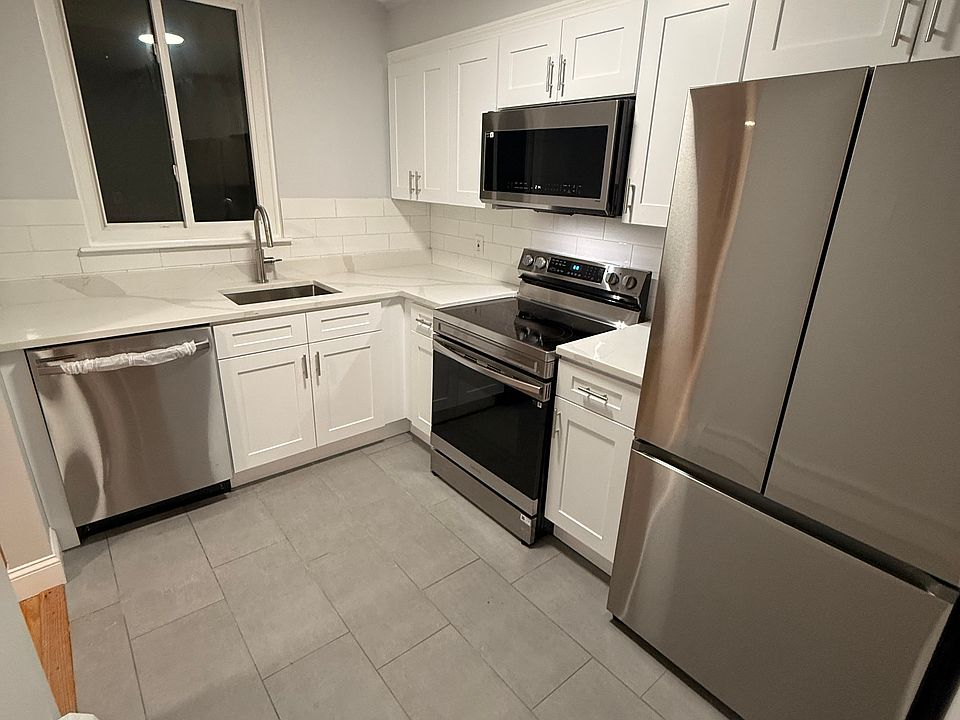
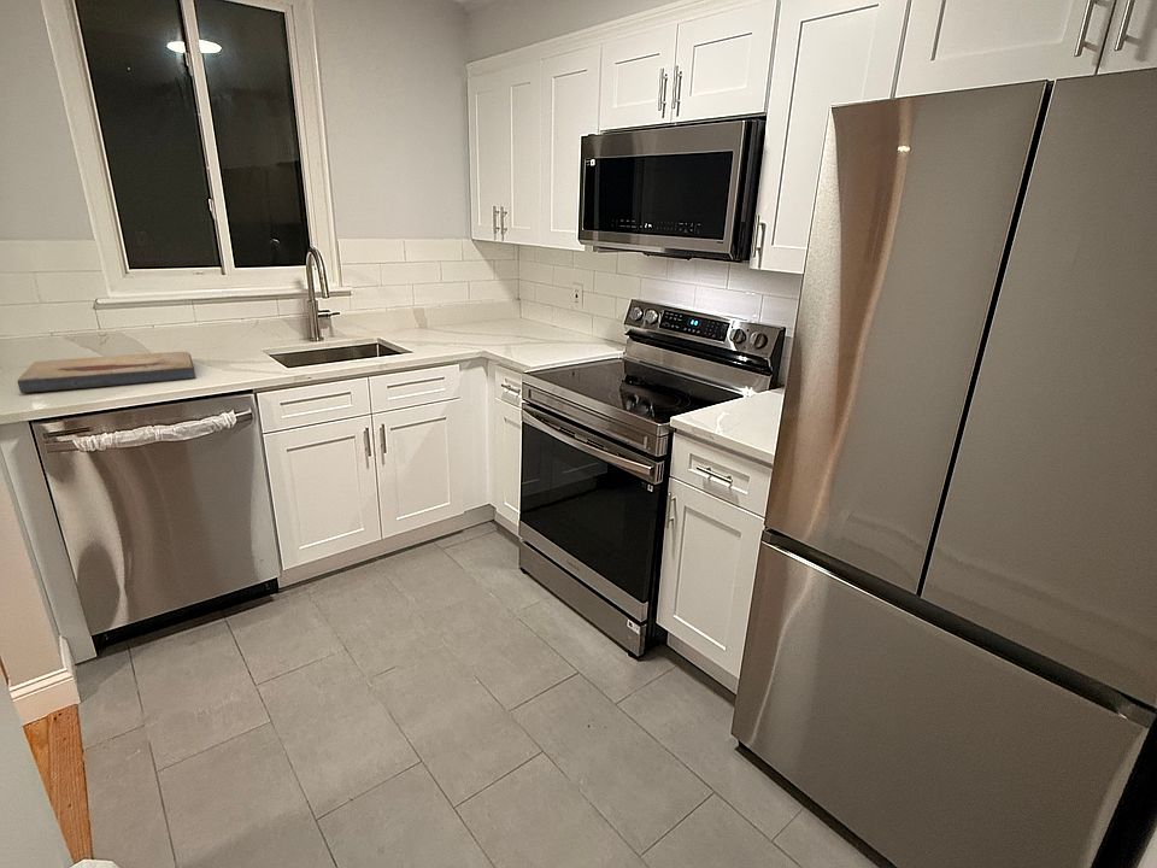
+ fish fossil (113, 369)
